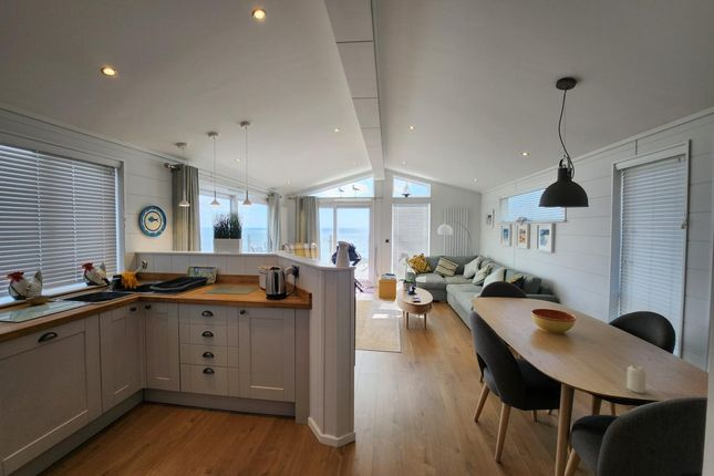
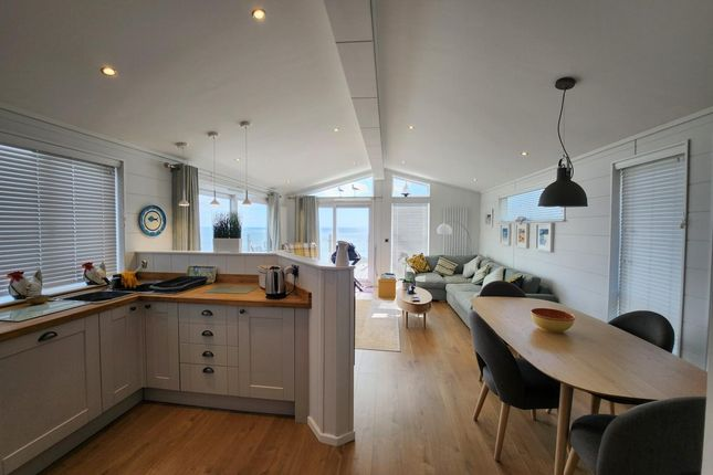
- candle (635, 377)
